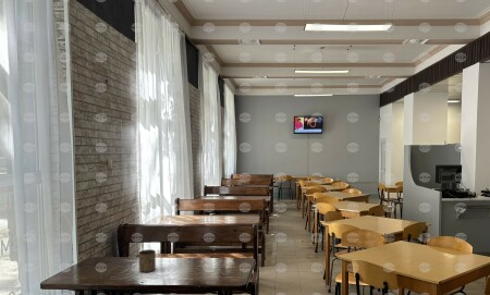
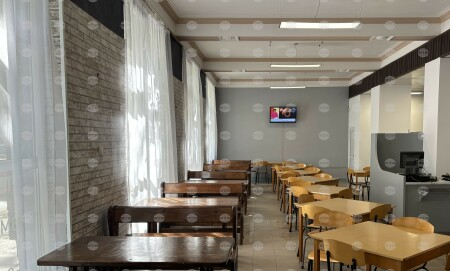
- cup (147, 260)
